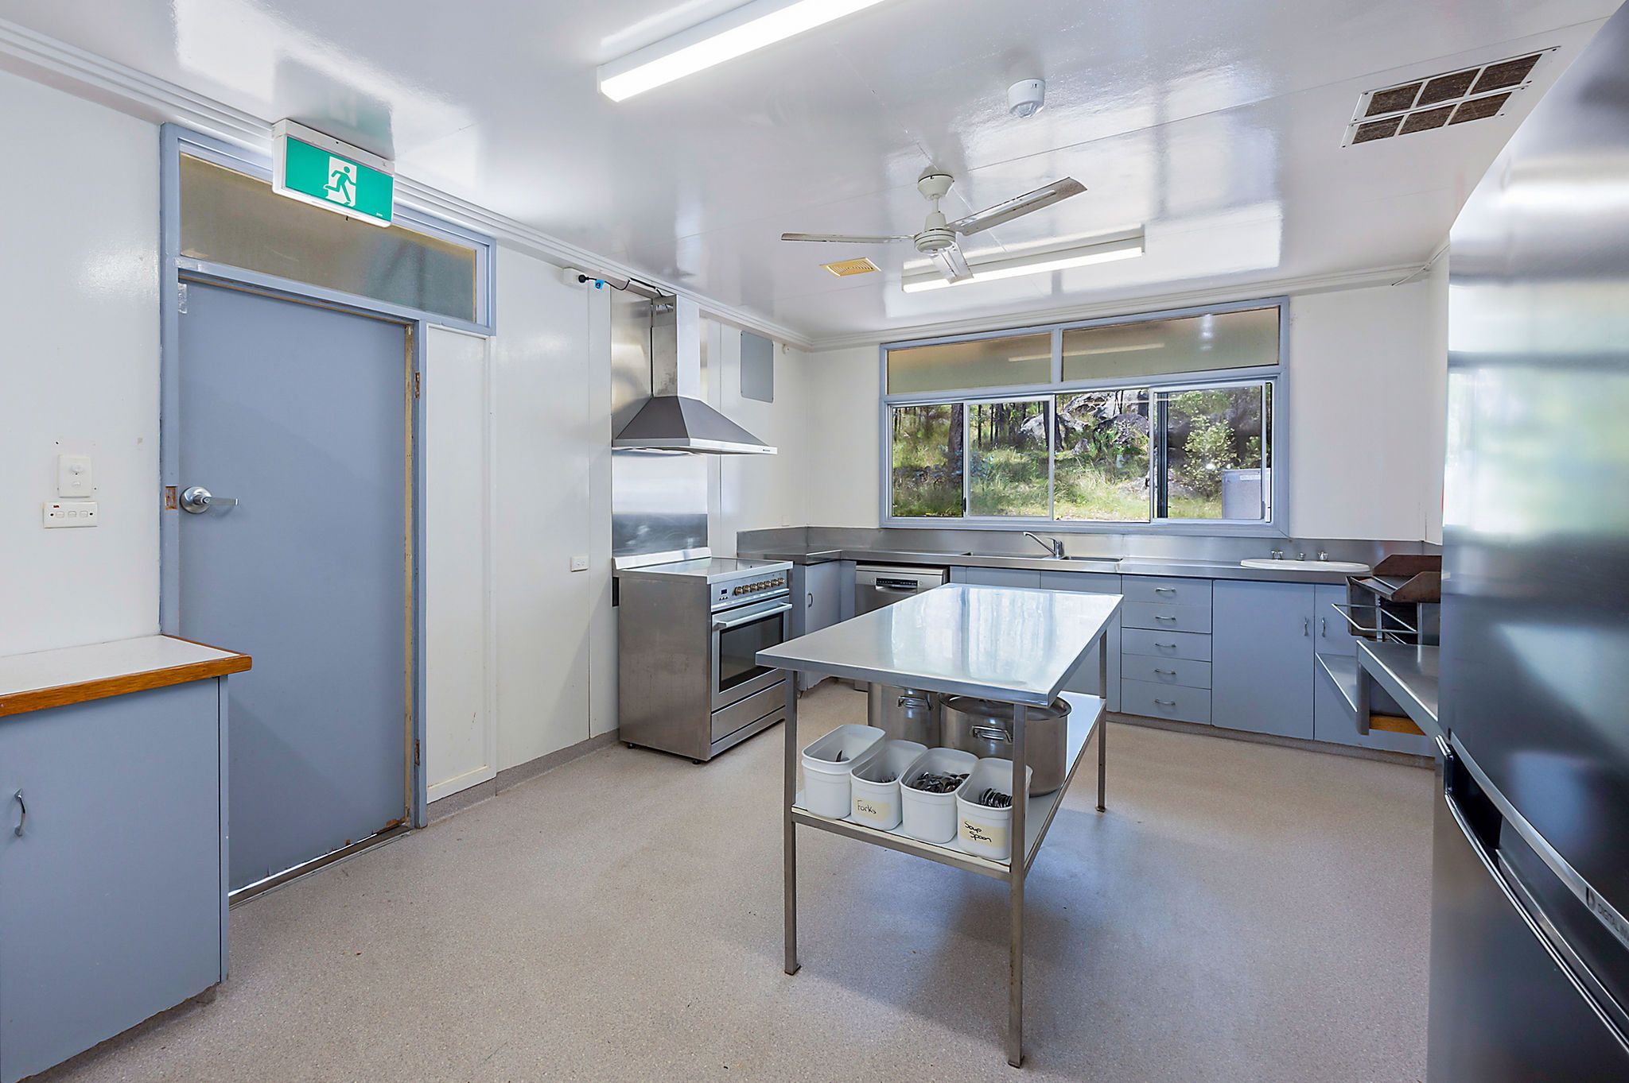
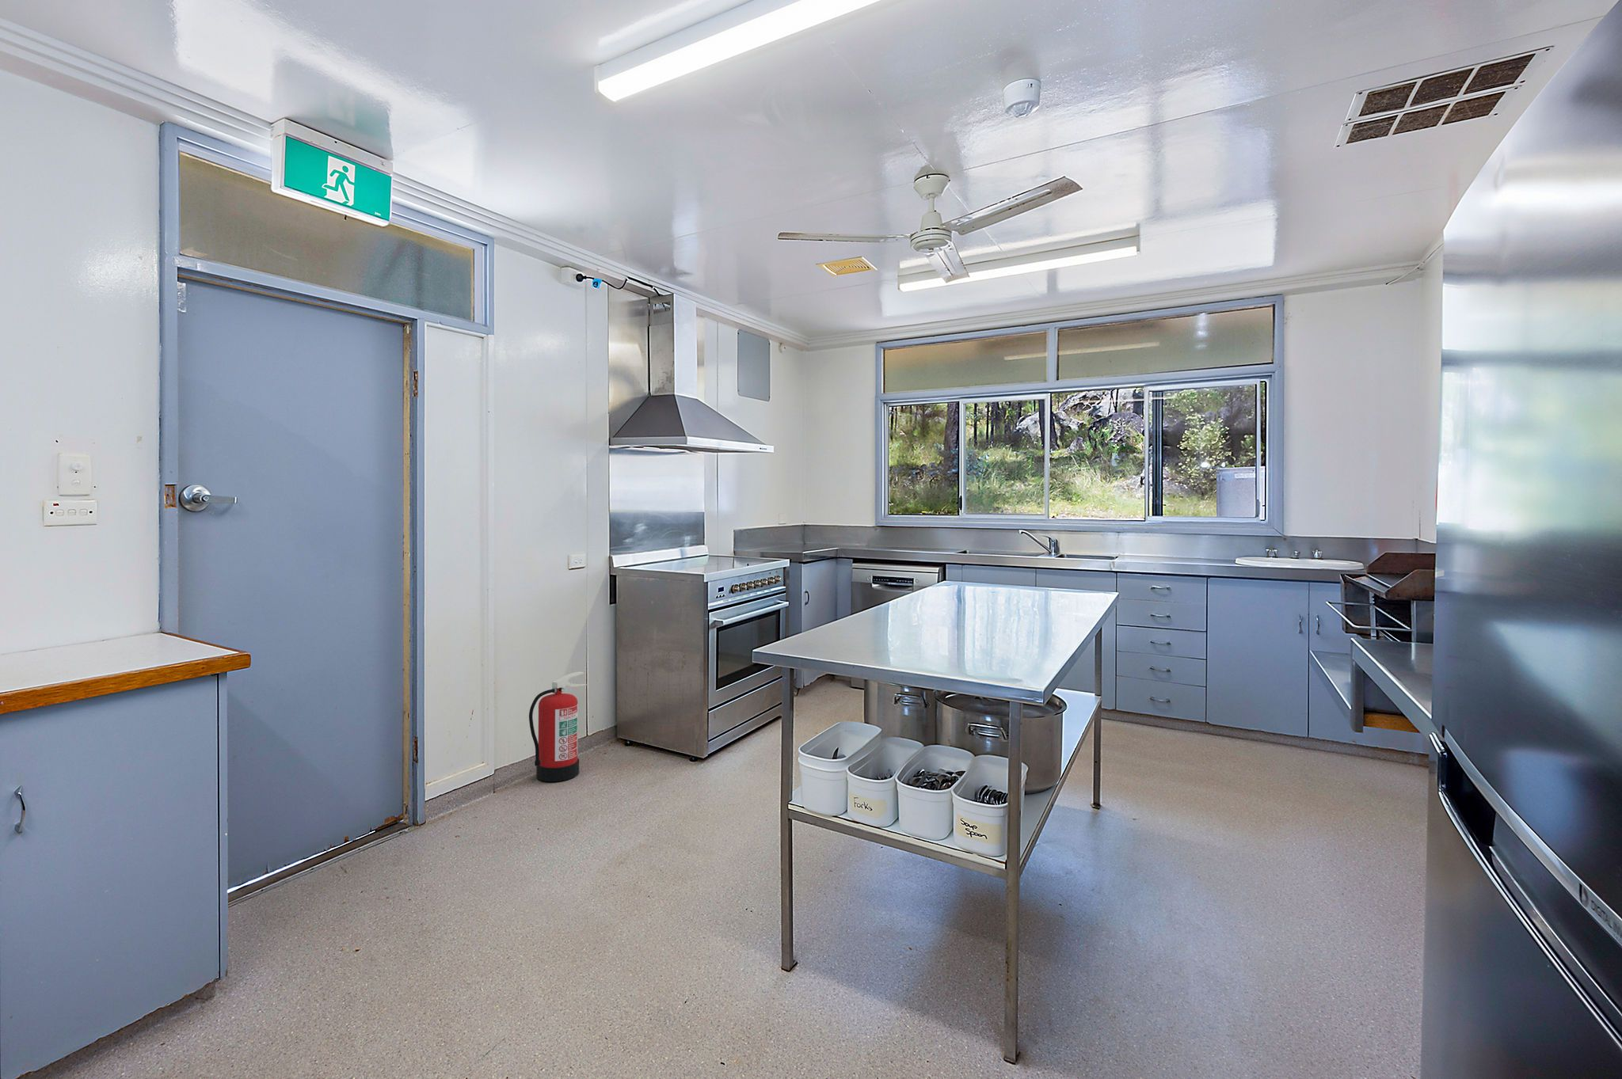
+ fire extinguisher (559, 725)
